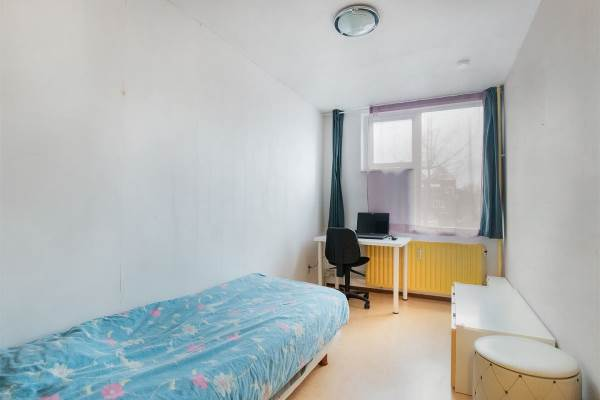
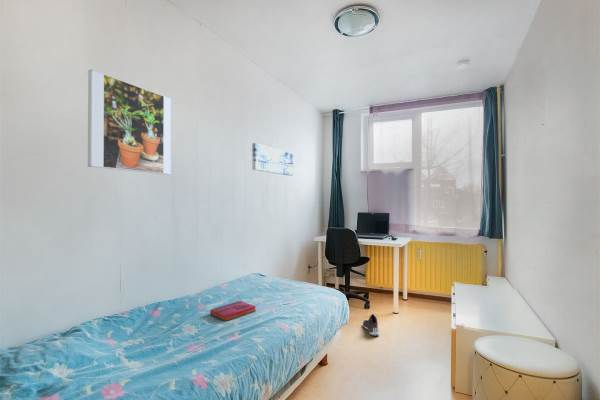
+ hardback book (233, 310)
+ sneaker (371, 321)
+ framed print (134, 128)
+ wall art (274, 161)
